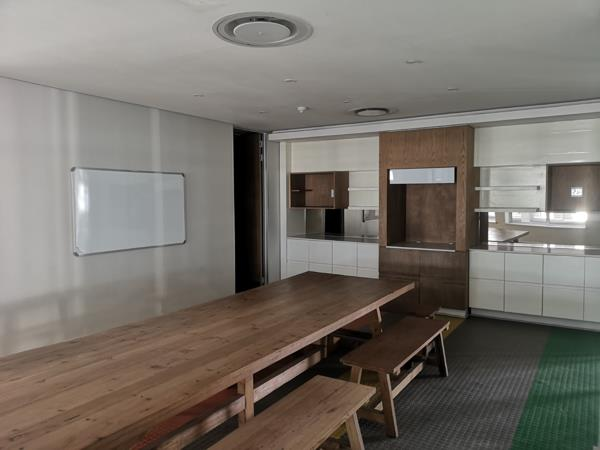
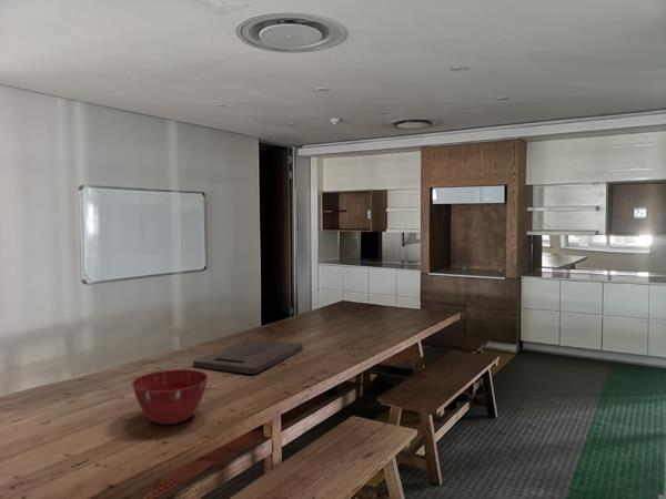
+ cutting board (251, 354)
+ mixing bowl (171, 398)
